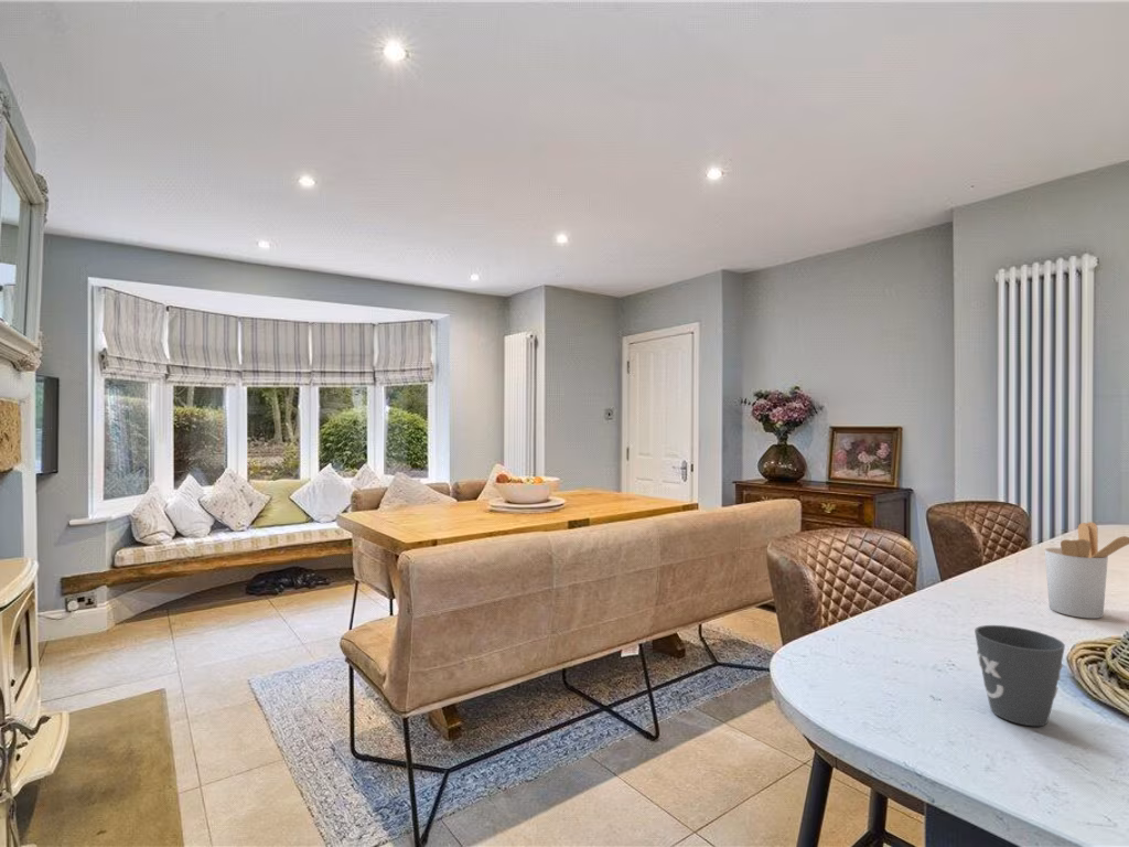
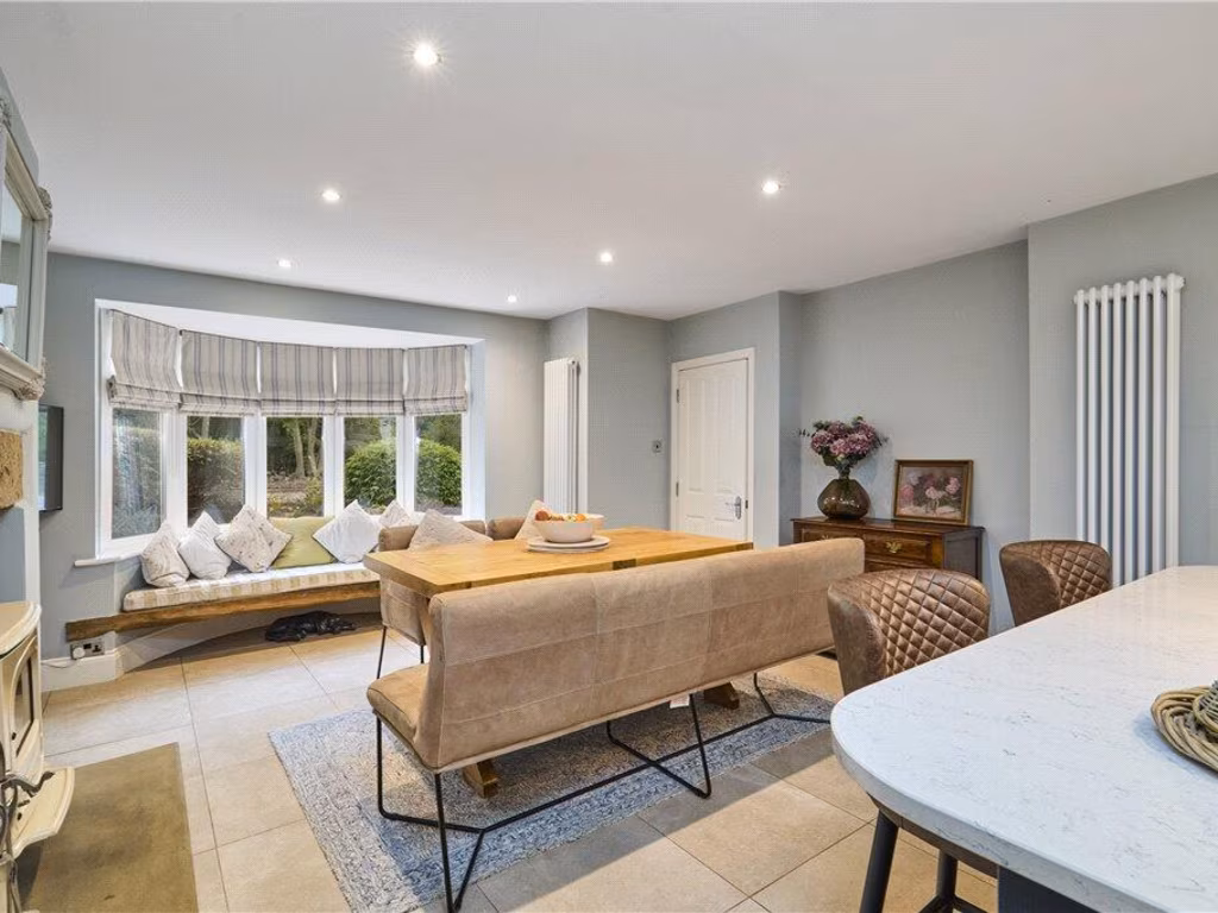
- mug (1011, 671)
- utensil holder (1092, 570)
